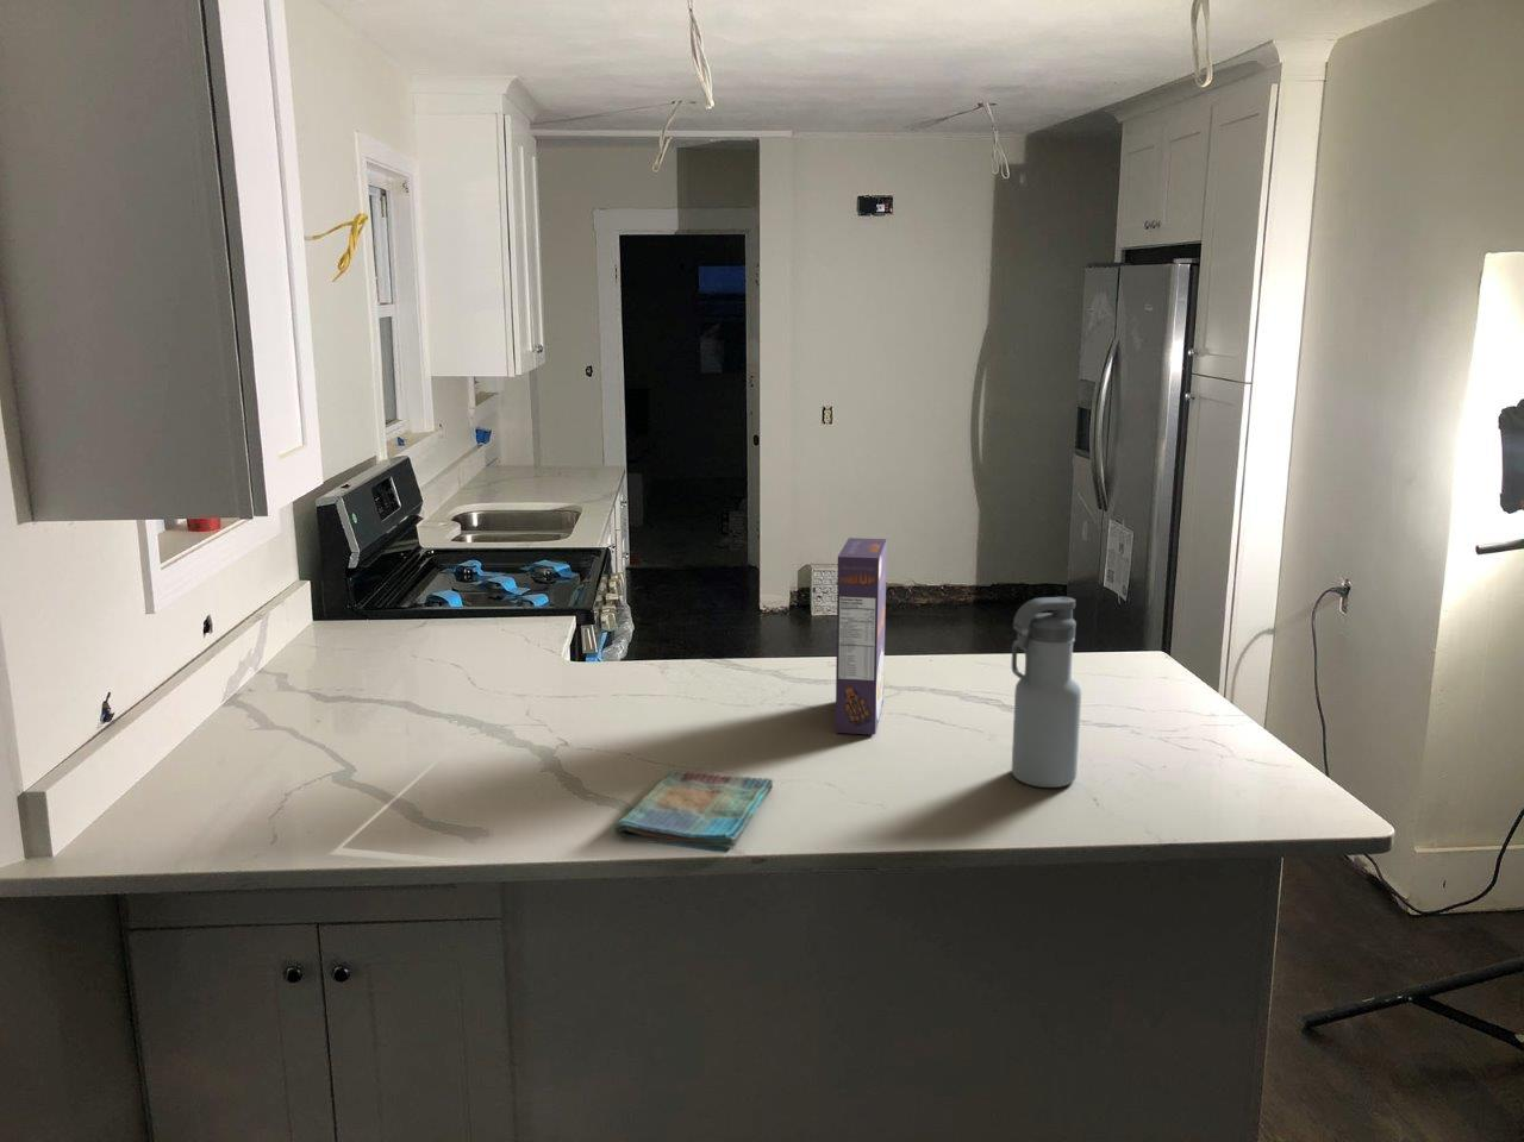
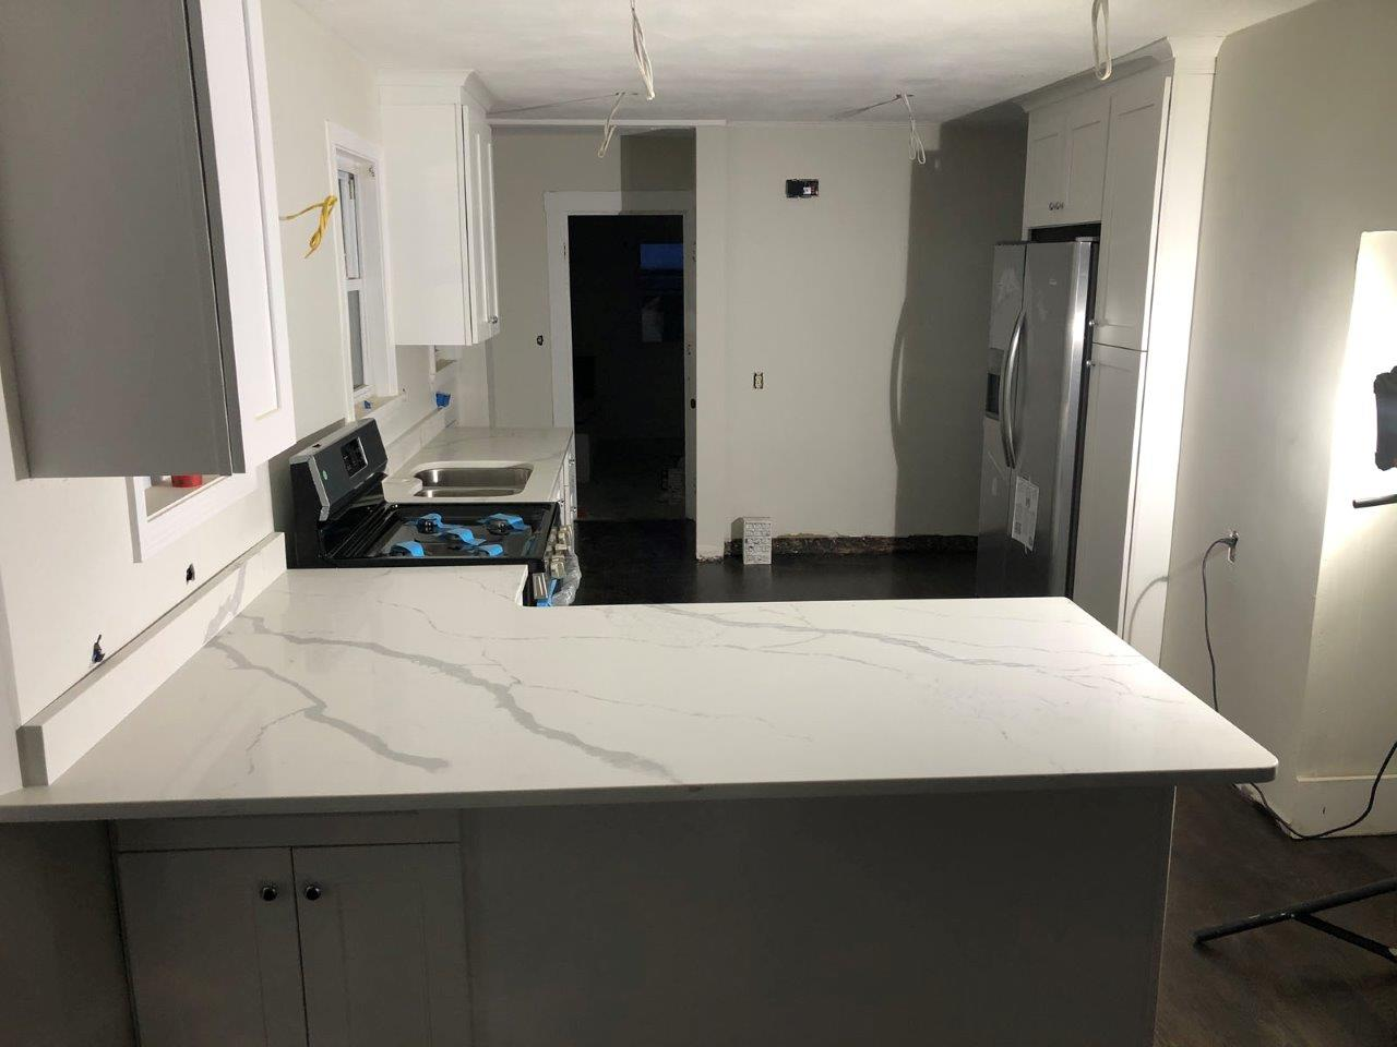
- water bottle (1046, 690)
- cereal box (860, 633)
- dish towel (696, 805)
